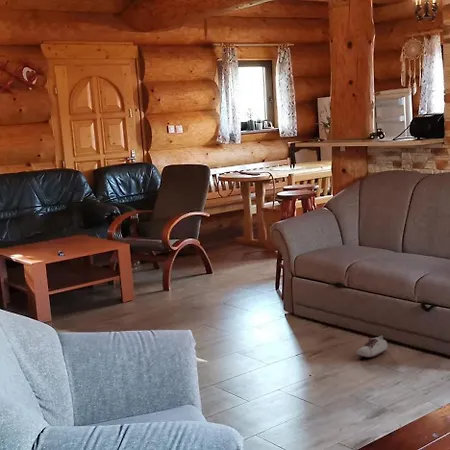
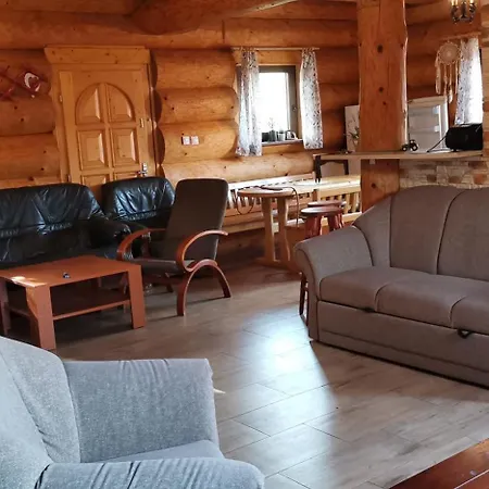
- shoe (374, 346)
